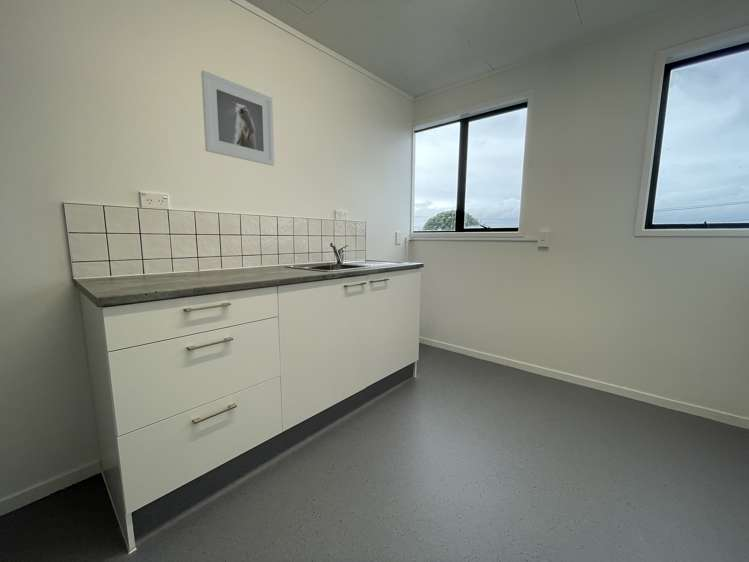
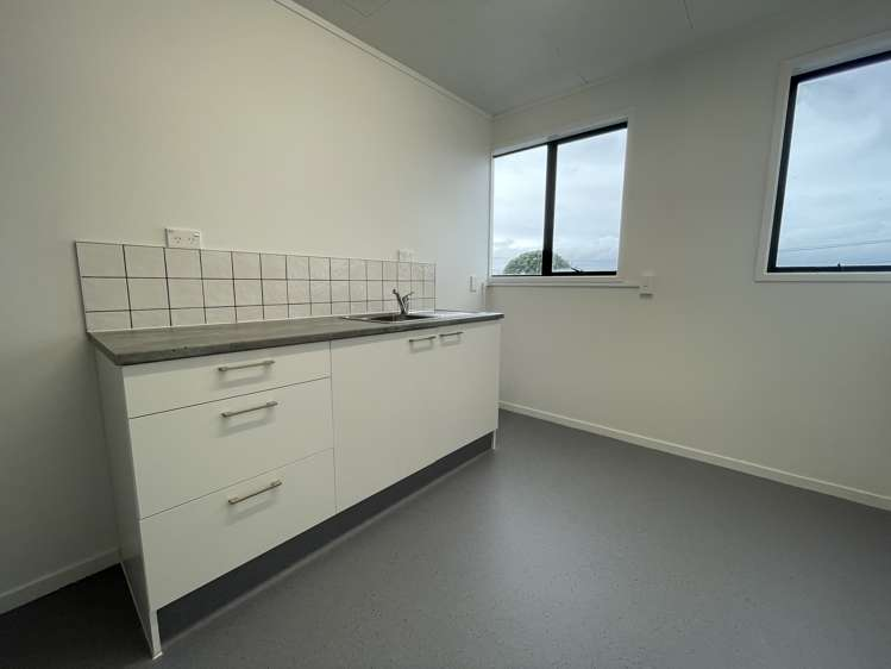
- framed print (241, 122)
